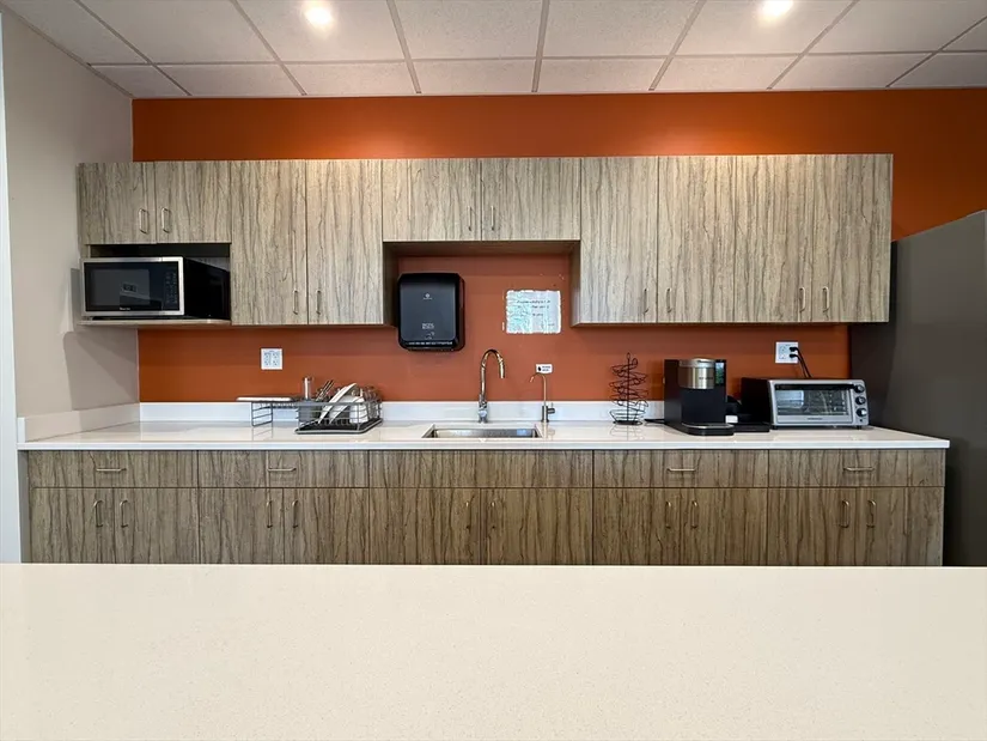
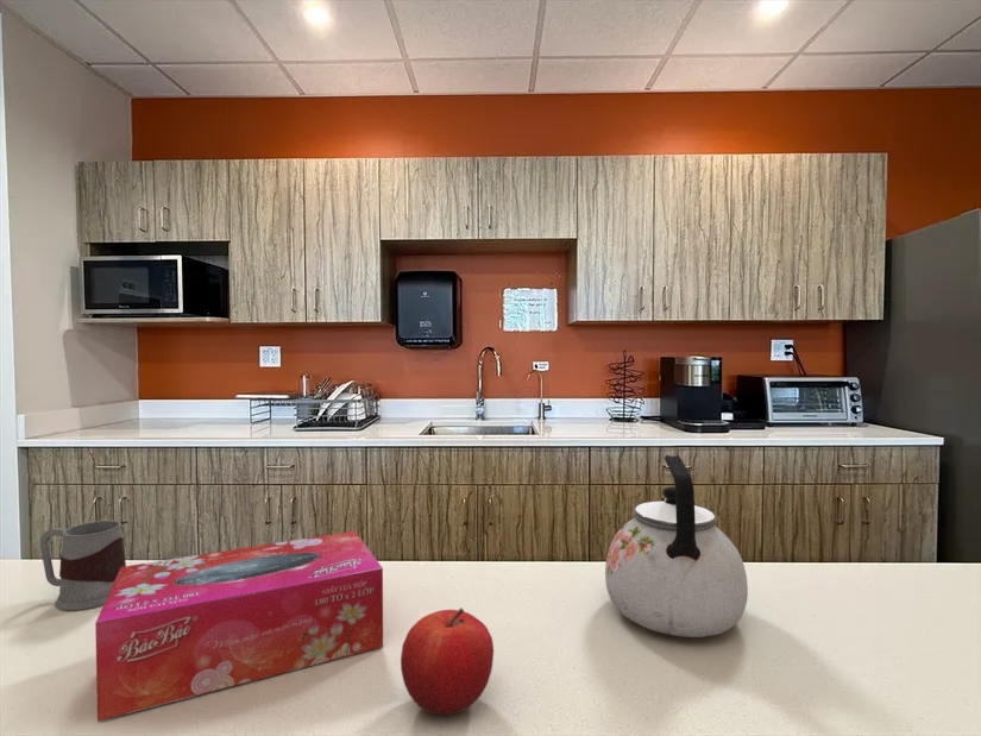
+ tissue box (252, 606)
+ mug (82, 561)
+ fruit (447, 656)
+ kettle (673, 535)
